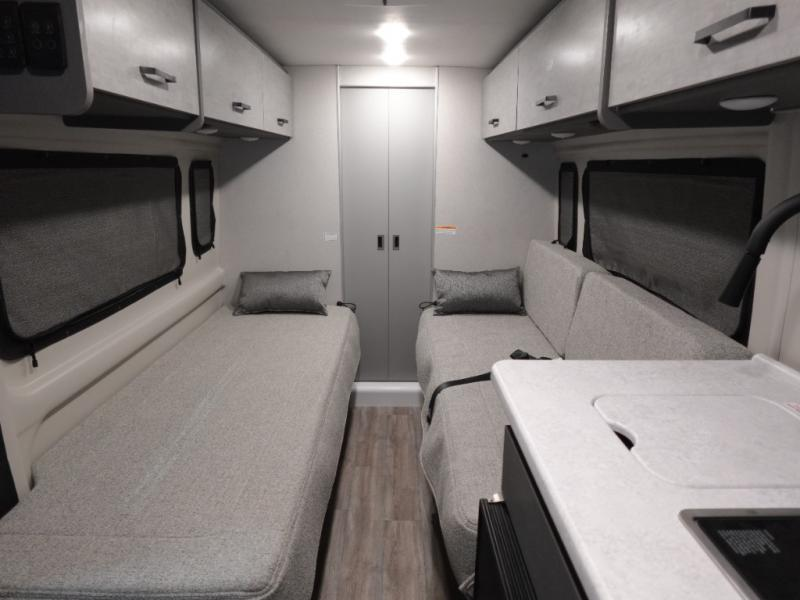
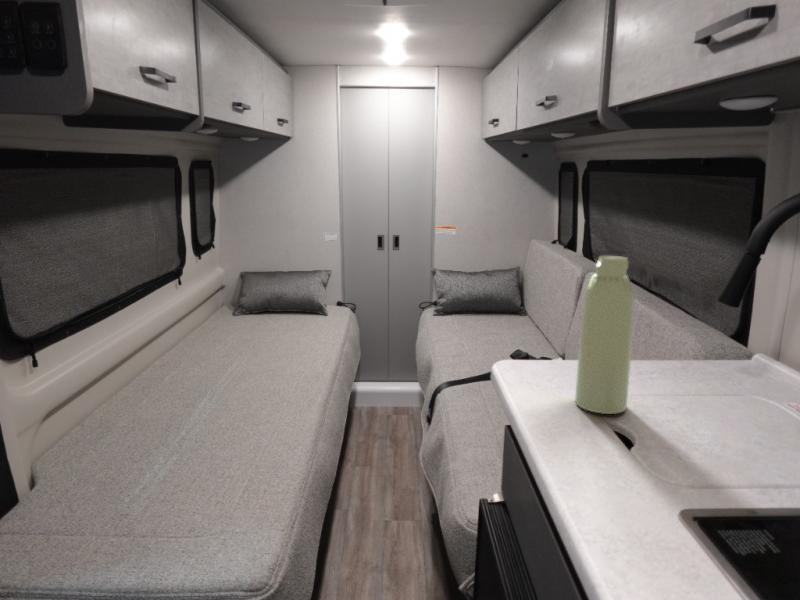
+ water bottle (606, 332)
